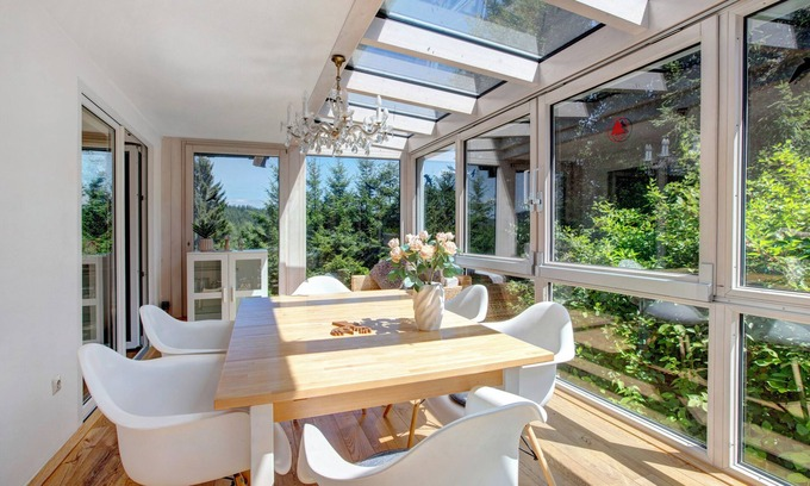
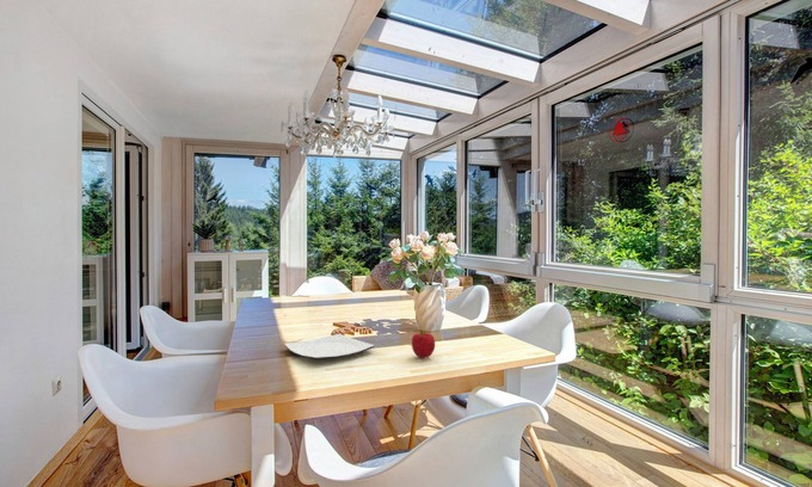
+ fruit (423, 344)
+ plate (328, 347)
